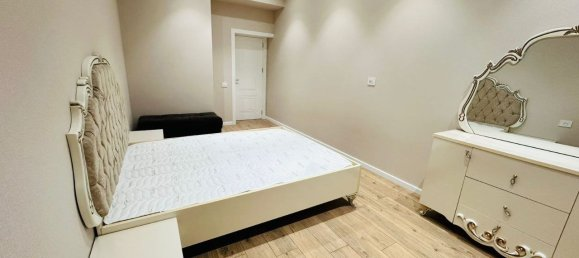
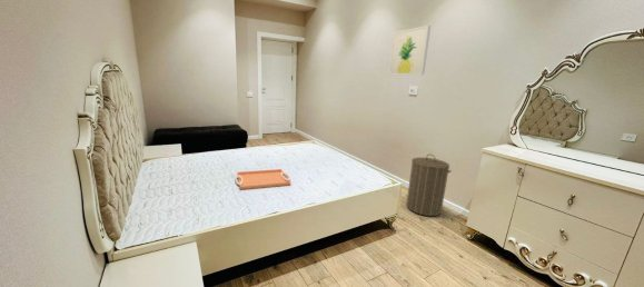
+ serving tray (262, 178)
+ laundry hamper (427, 181)
+ wall art (407, 52)
